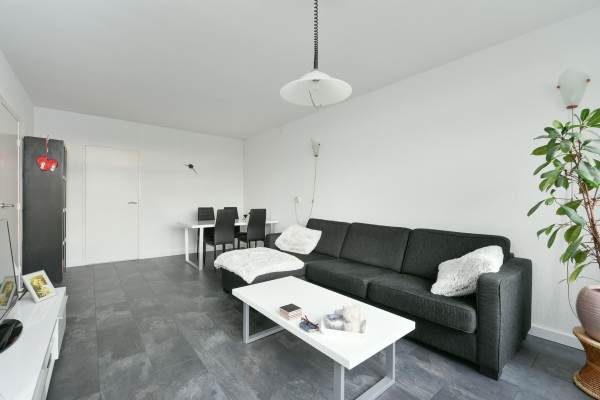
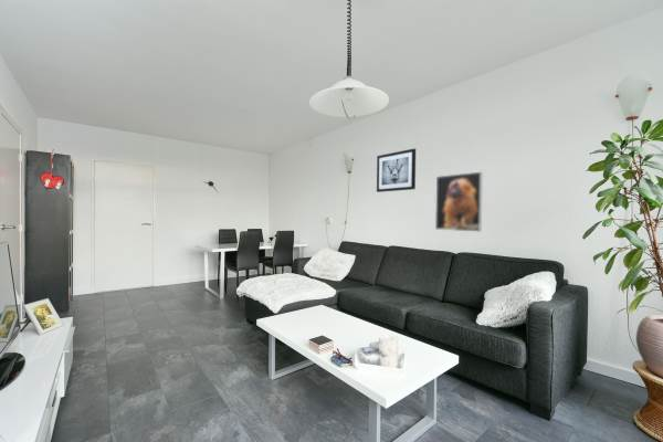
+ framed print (457, 202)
+ wall art (394, 171)
